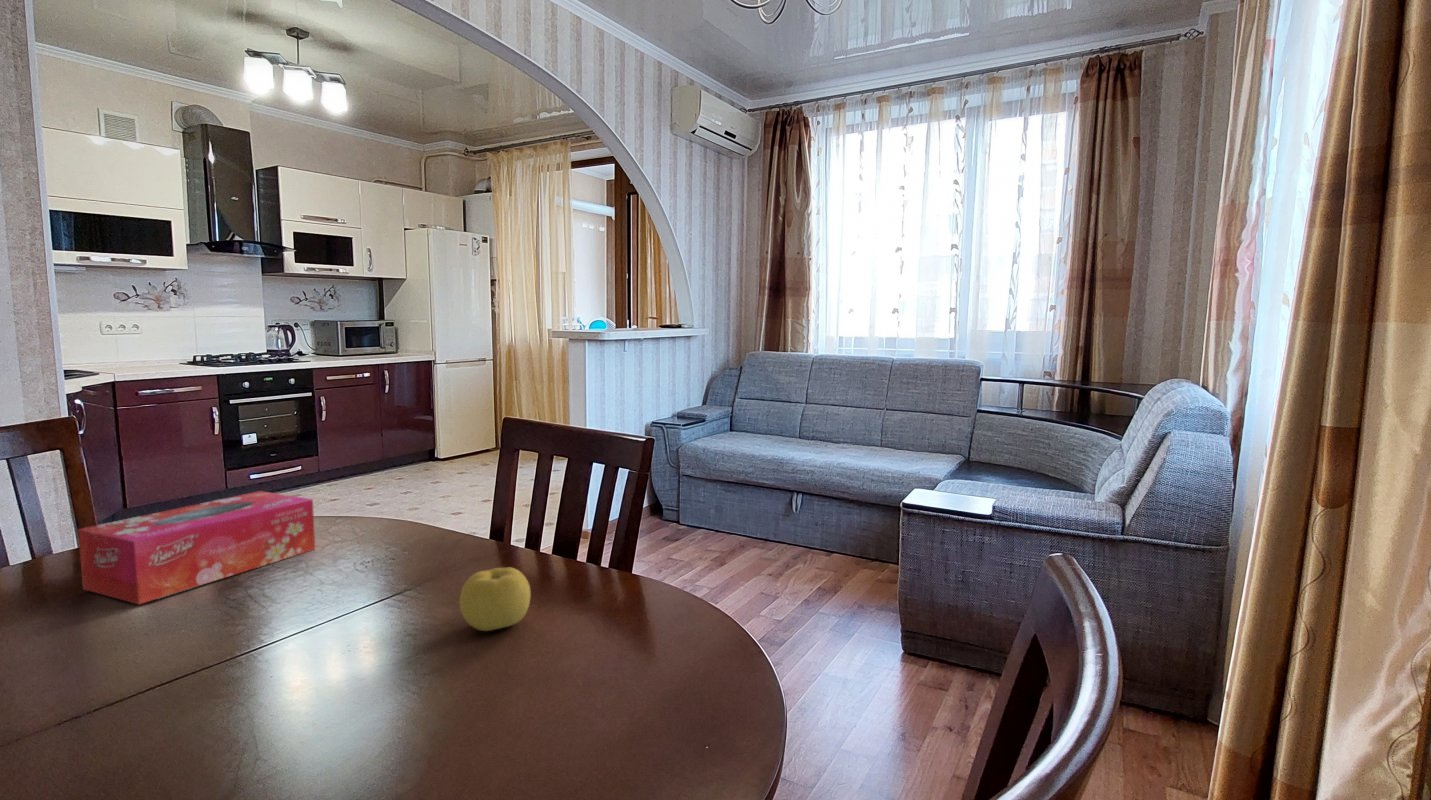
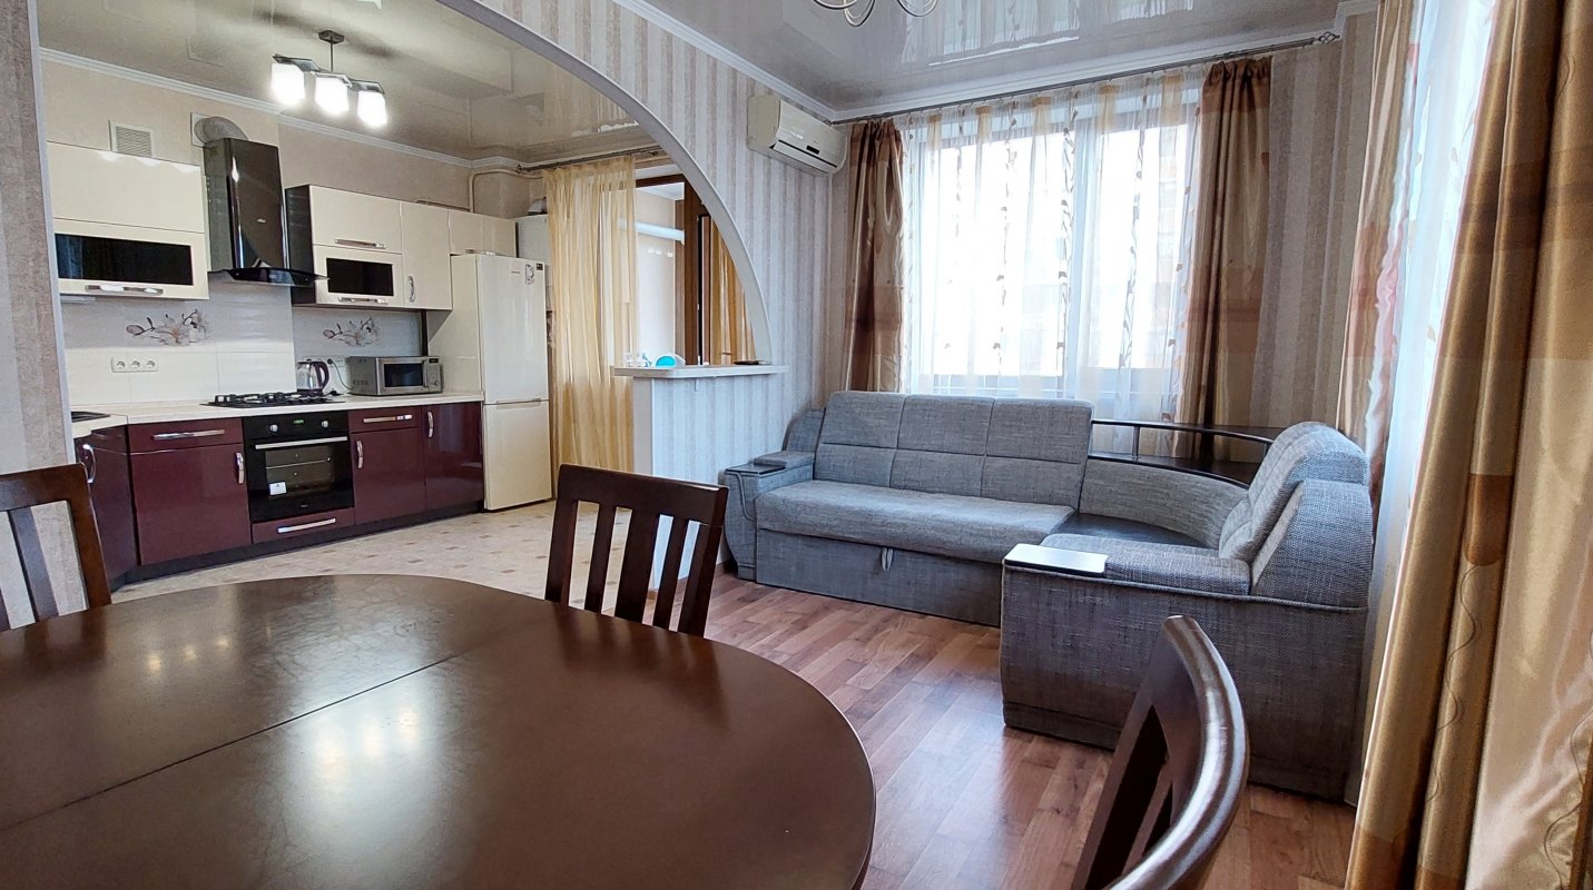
- tissue box (207, 540)
- fruit (495, 598)
